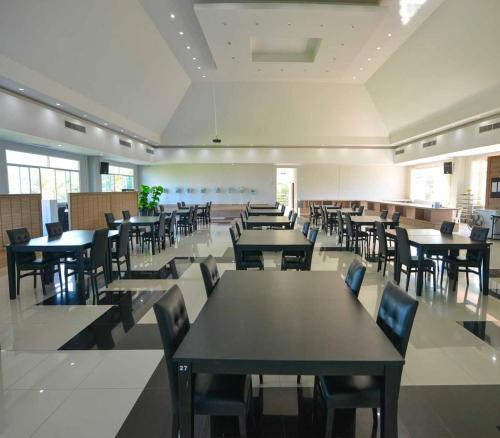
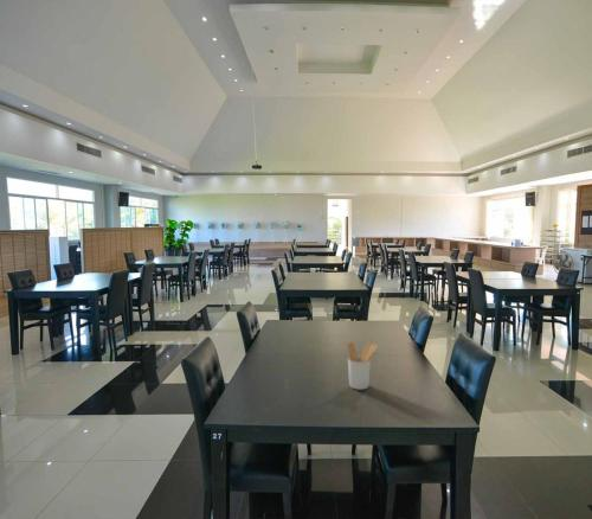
+ utensil holder (362, 364)
